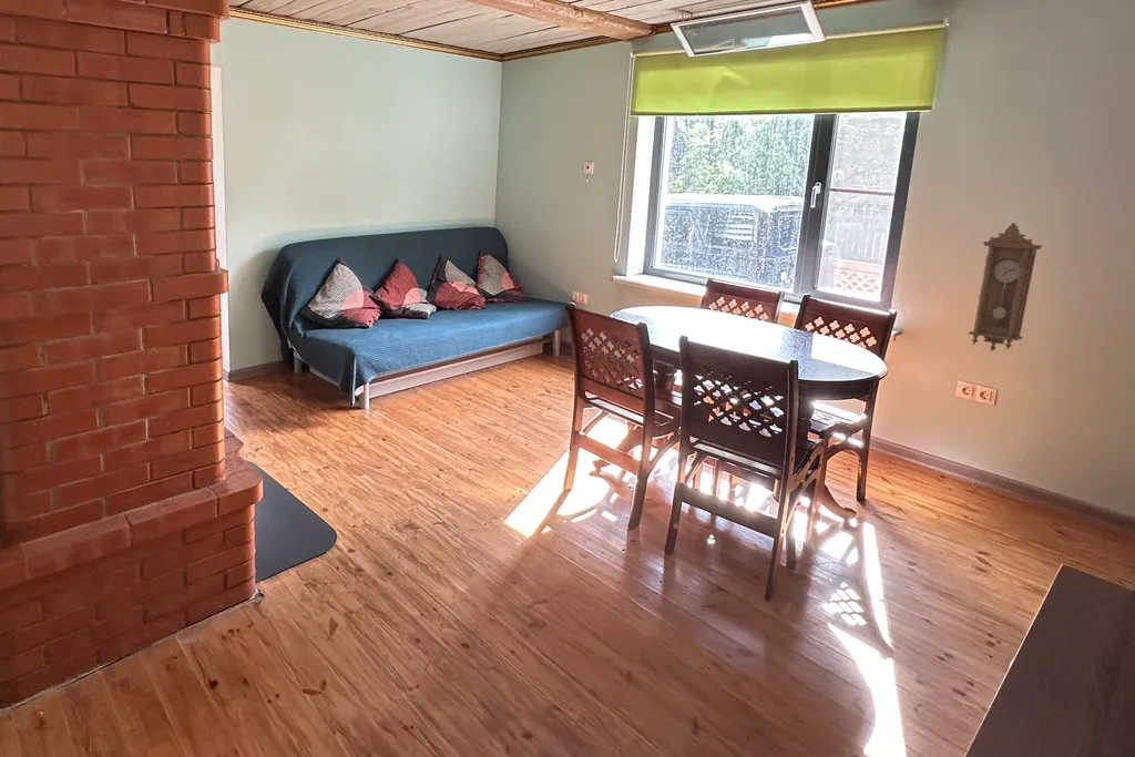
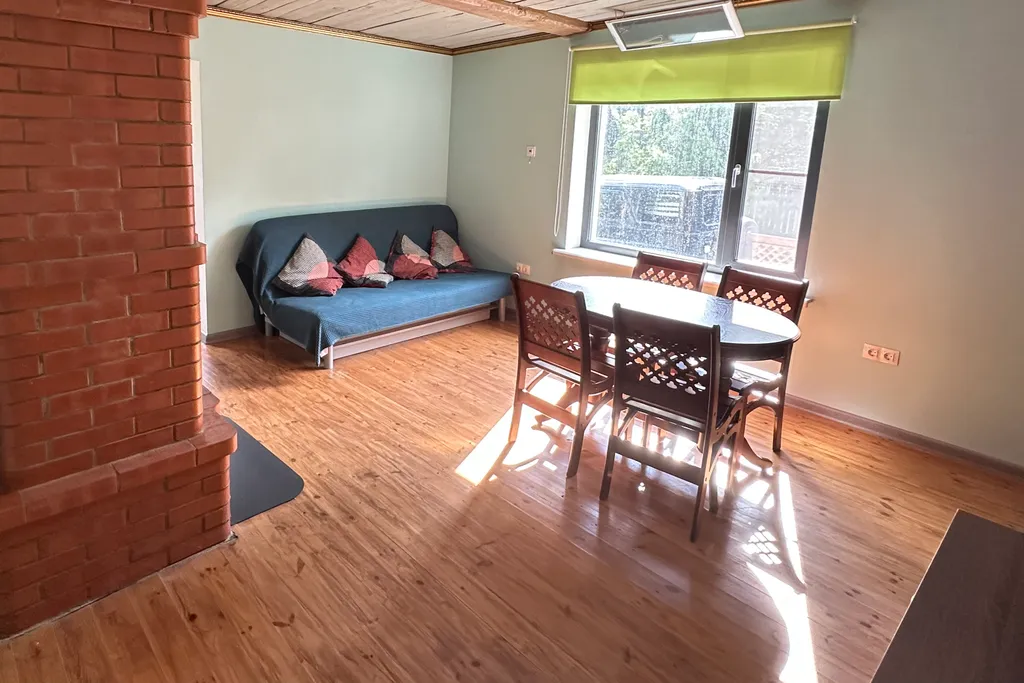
- pendulum clock (1004, 288)
